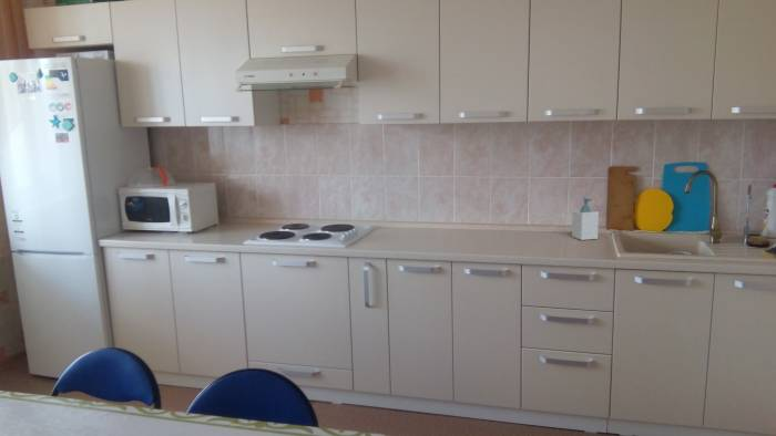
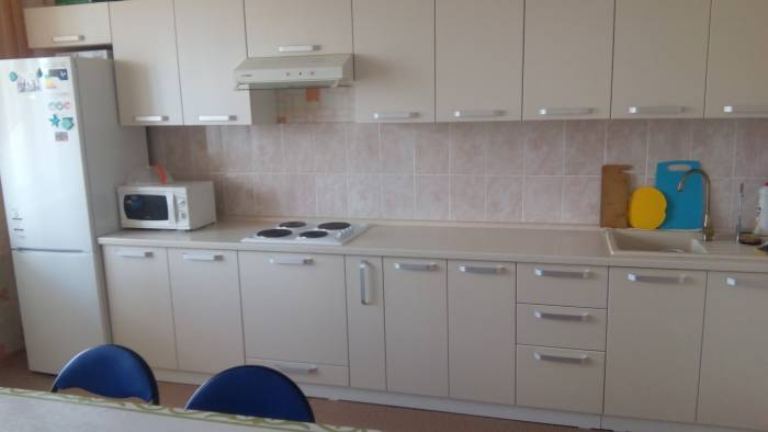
- soap bottle (585, 218)
